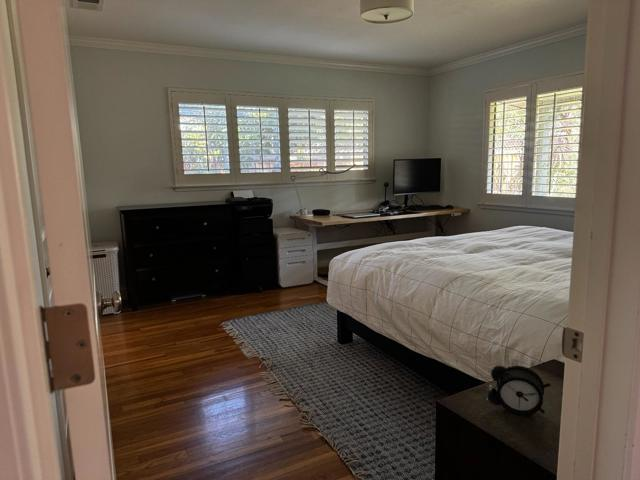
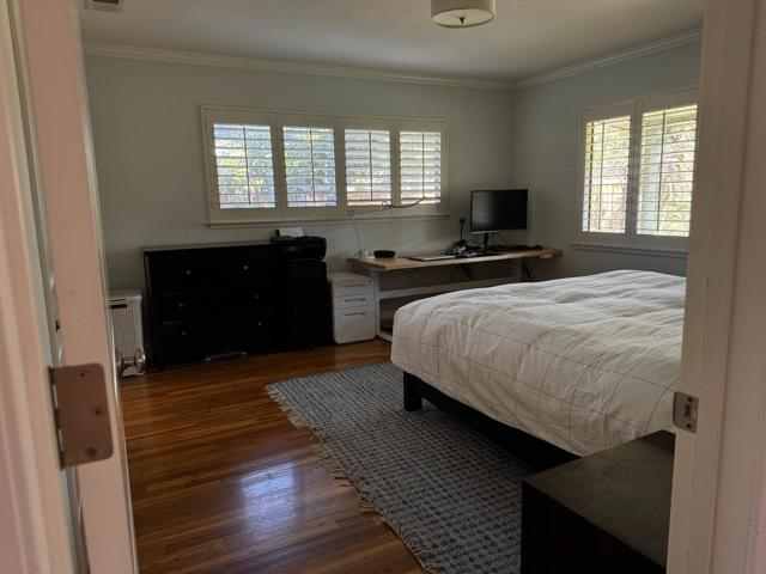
- alarm clock (517, 389)
